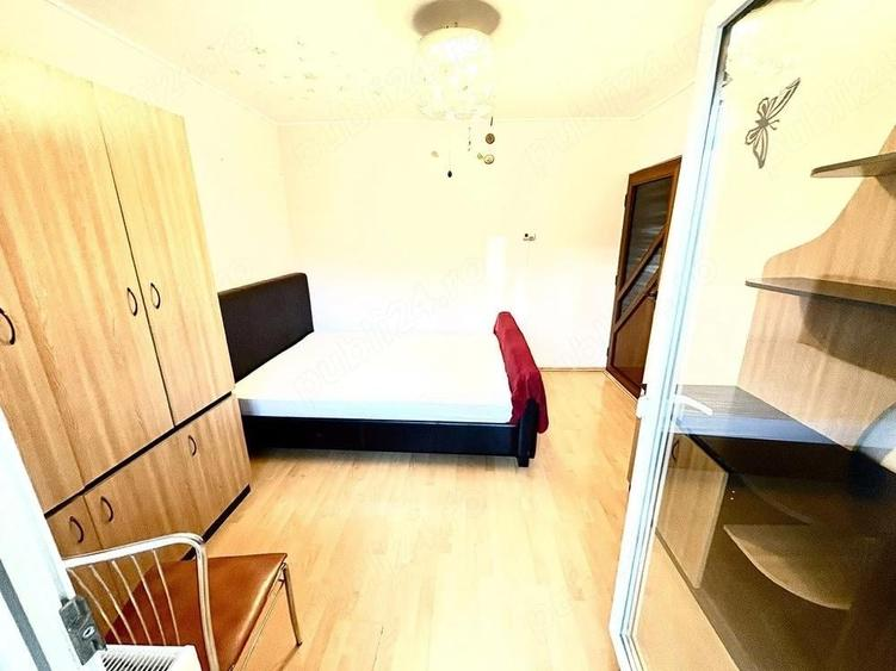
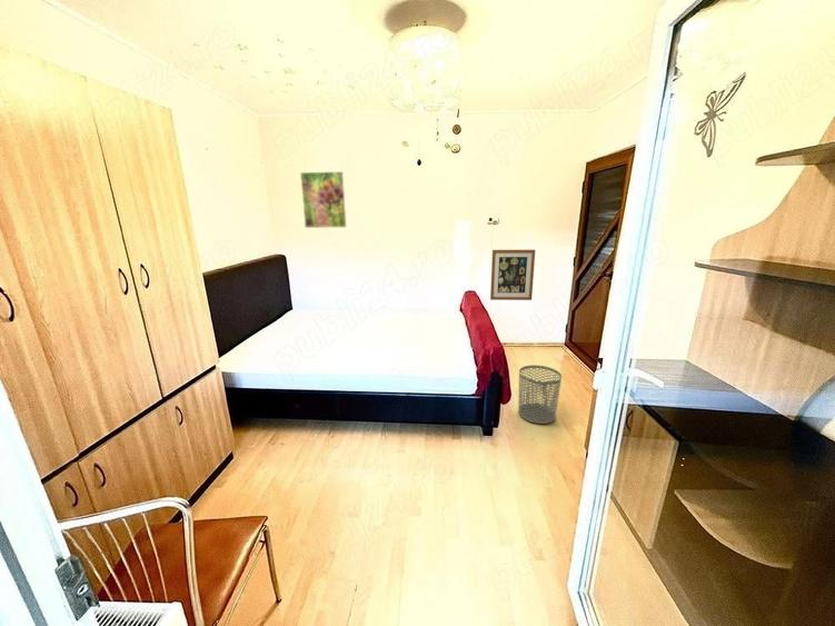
+ waste bin (538, 394)
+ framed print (324, 200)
+ wall art (511, 275)
